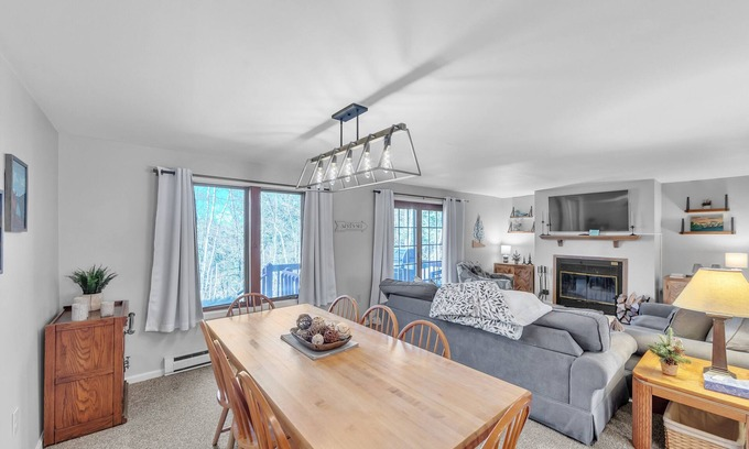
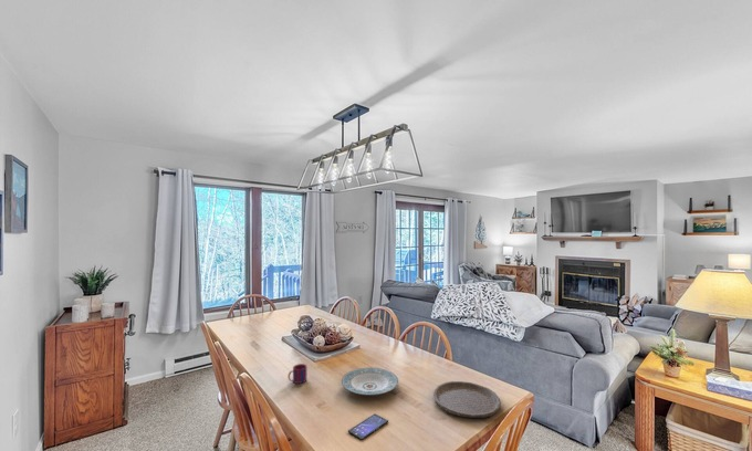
+ plate (466, 398)
+ mug (296, 374)
+ smartphone (368, 426)
+ plate (369, 382)
